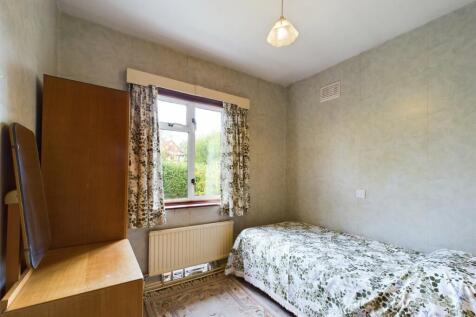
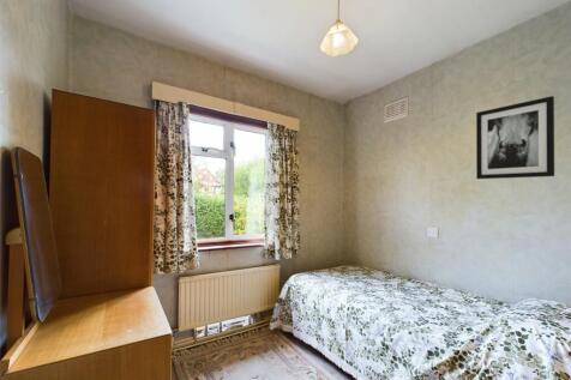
+ wall art (511, 141)
